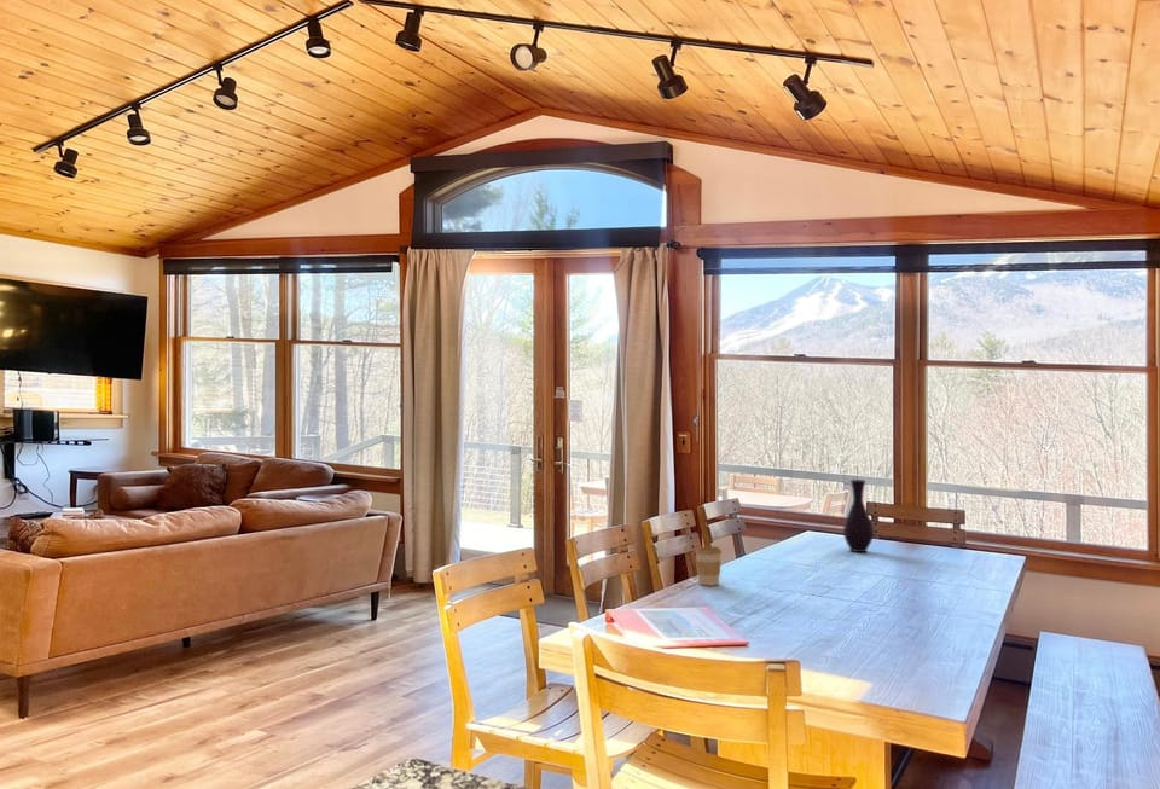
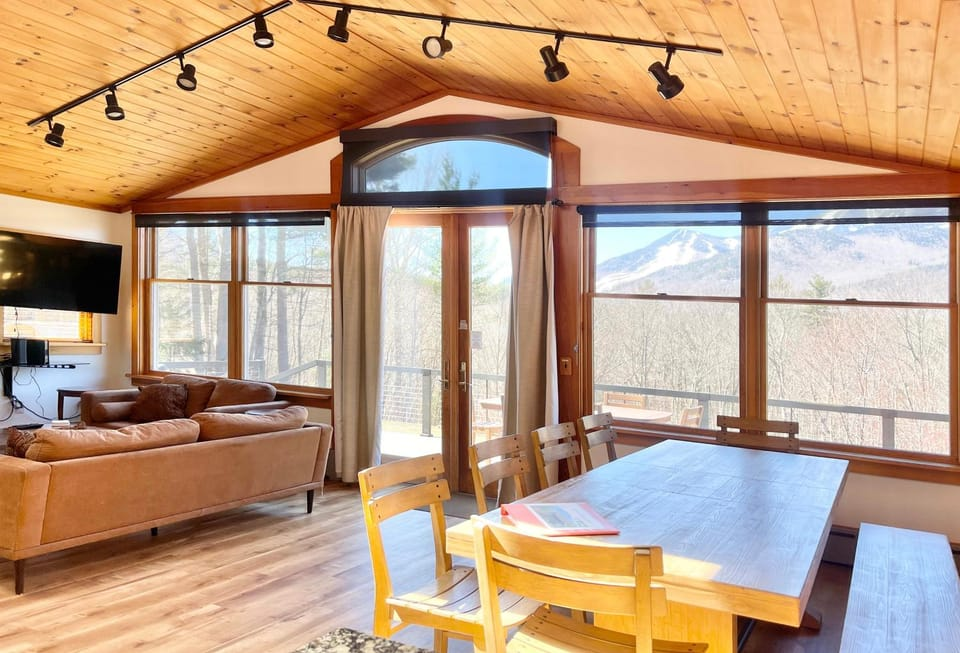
- vase (858, 515)
- coffee cup (708, 564)
